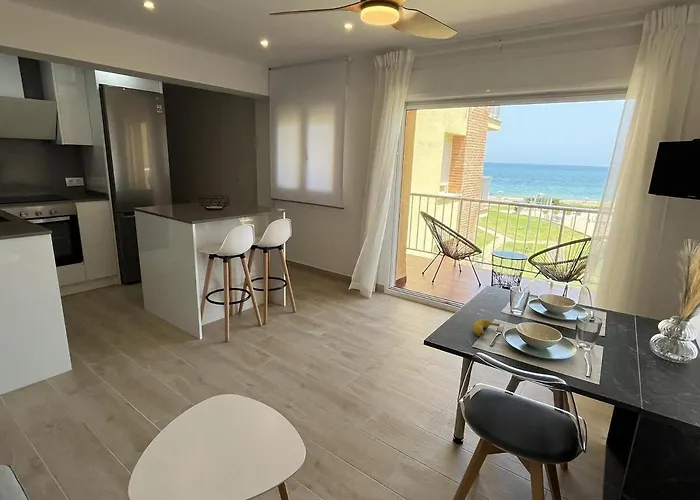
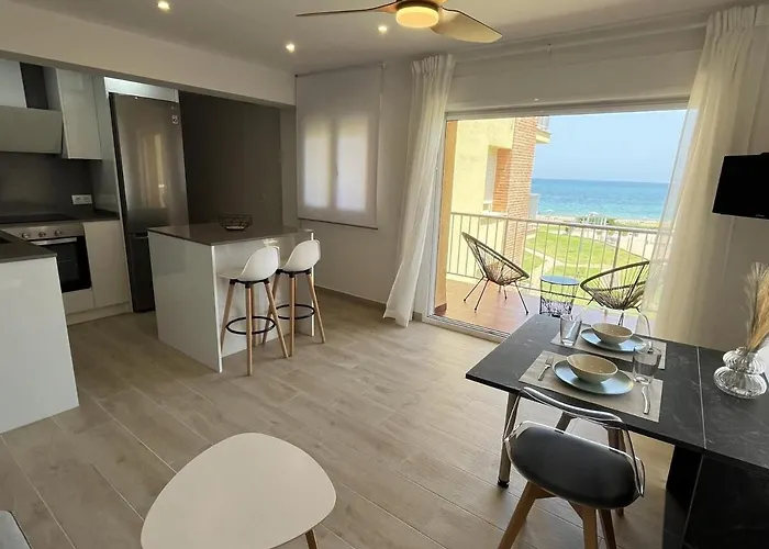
- banana (485, 326)
